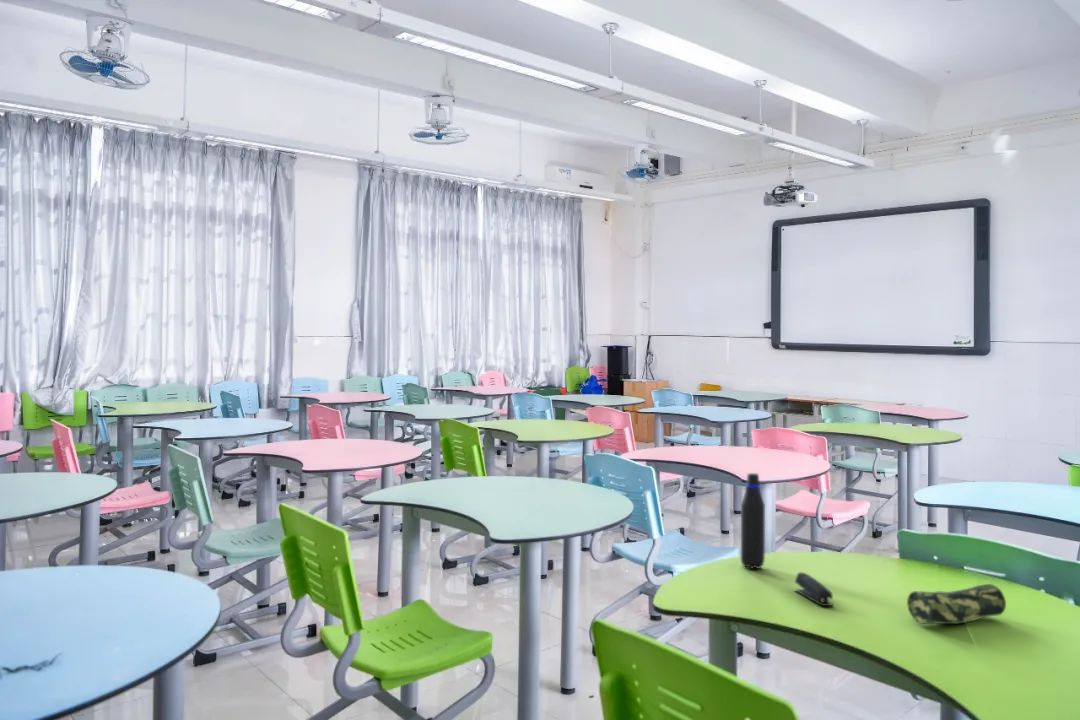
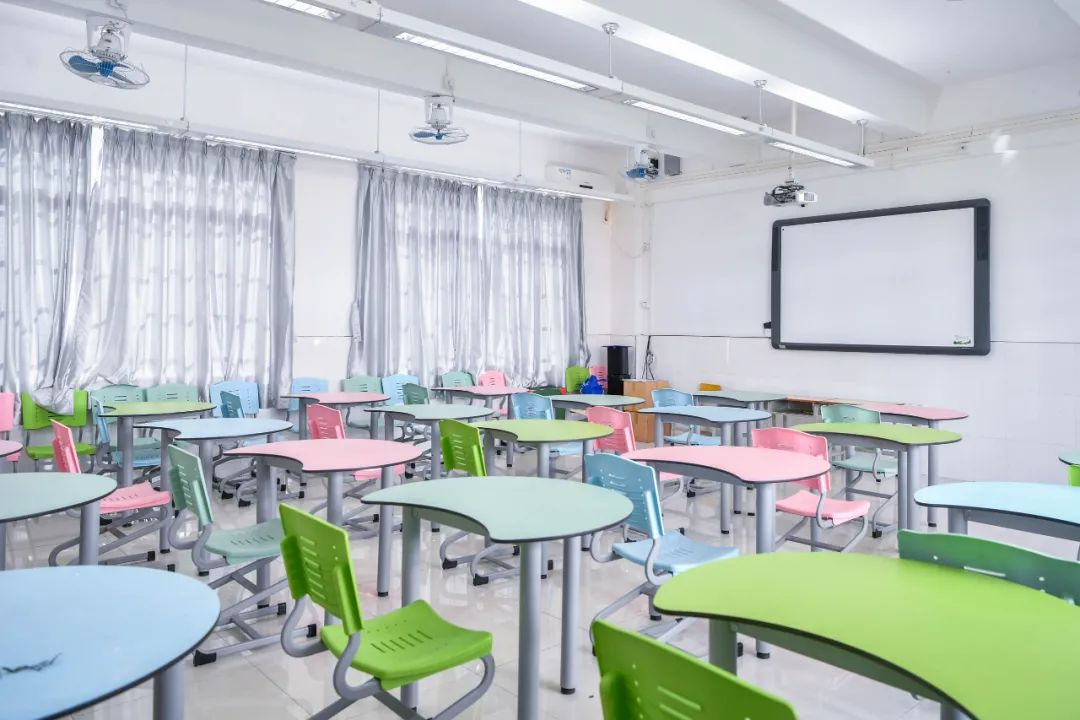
- stapler (813, 588)
- water bottle (752, 520)
- pencil case (954, 604)
